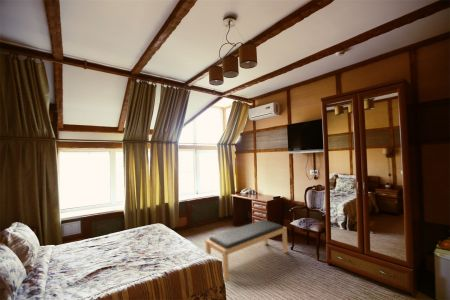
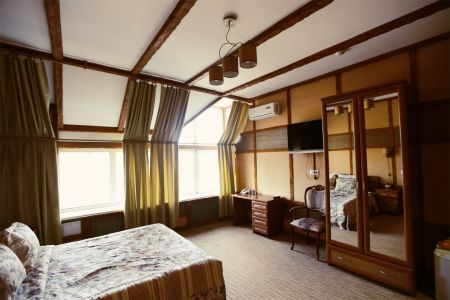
- bench (248, 244)
